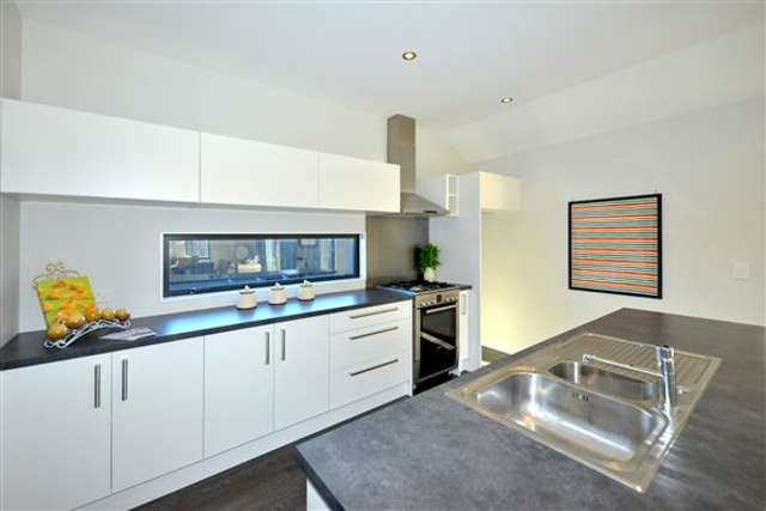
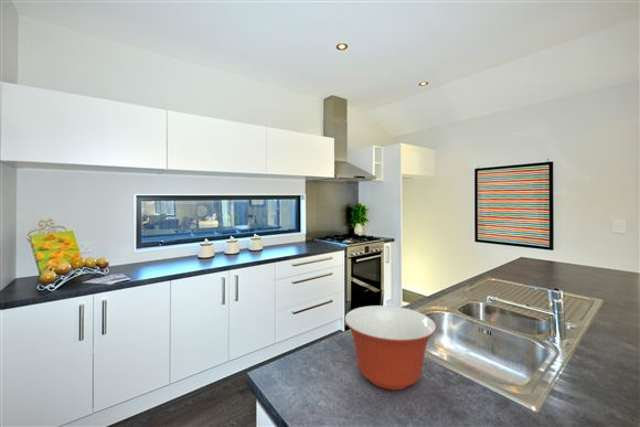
+ mixing bowl (388, 347)
